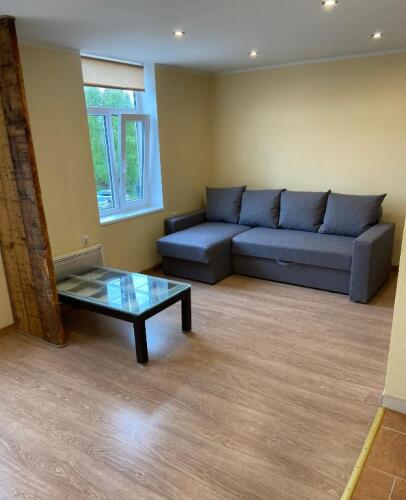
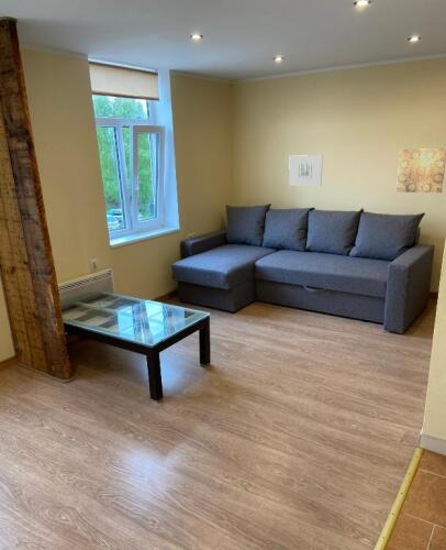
+ wall art (304, 170)
+ wall art (421, 170)
